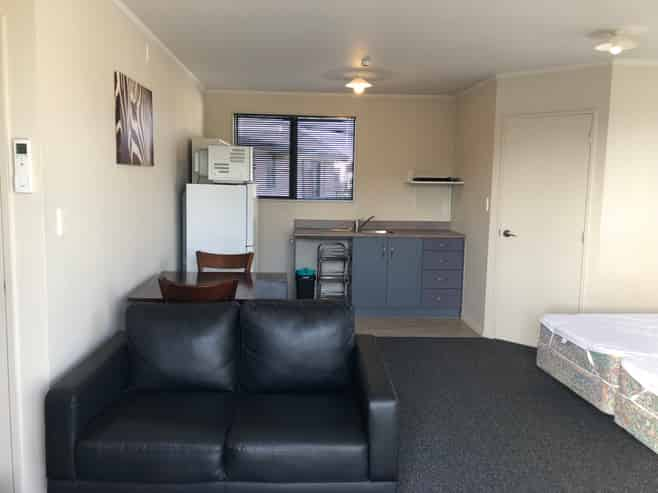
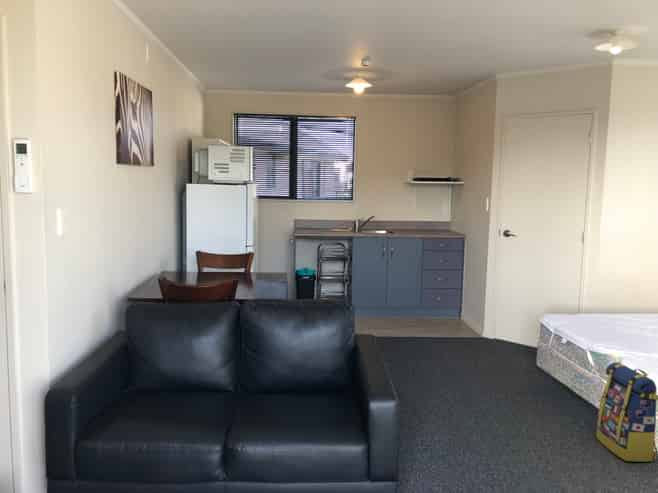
+ backpack (629, 410)
